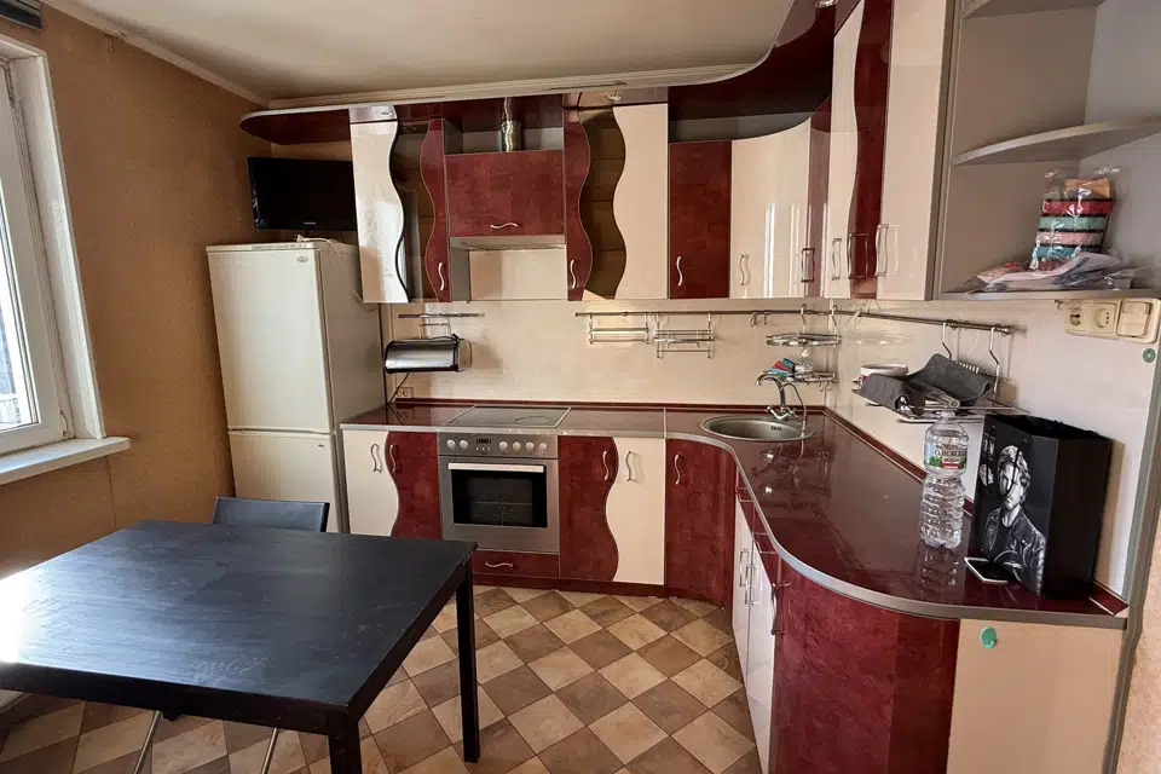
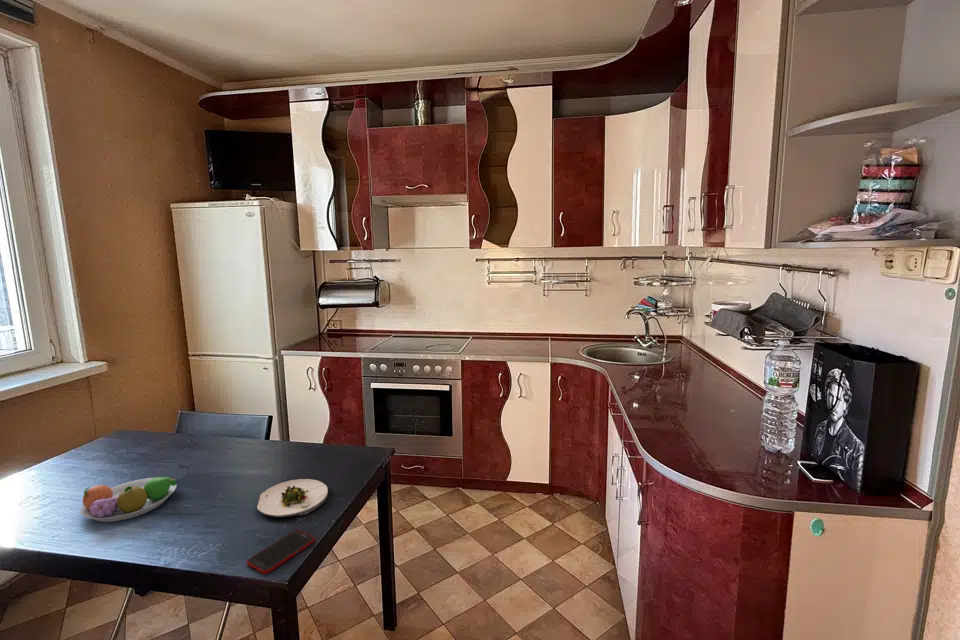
+ fruit bowl (132, 490)
+ cell phone (282, 550)
+ salad plate (293, 493)
